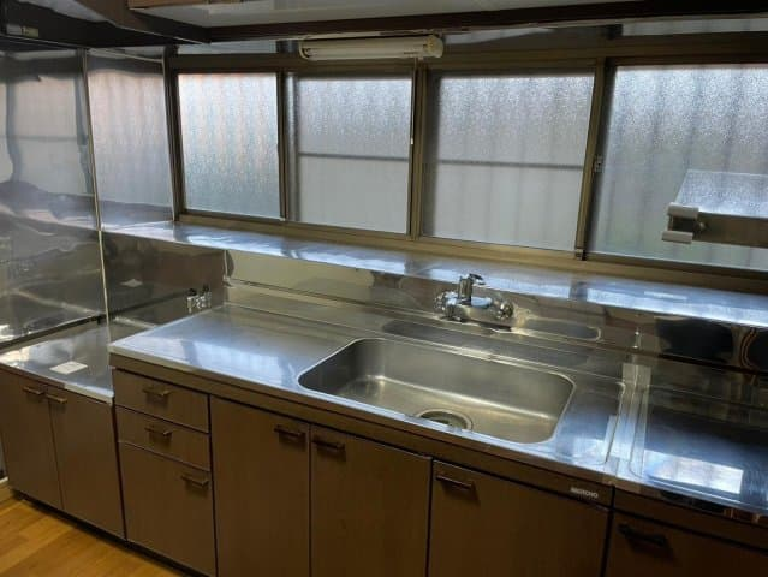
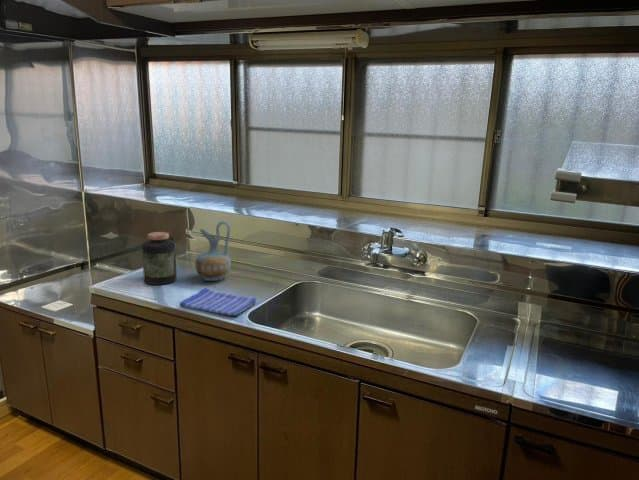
+ dish towel (218, 301)
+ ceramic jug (212, 250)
+ jar (159, 257)
